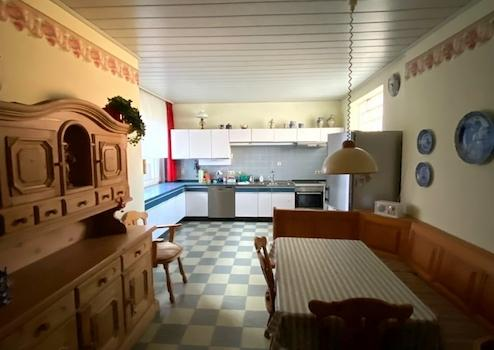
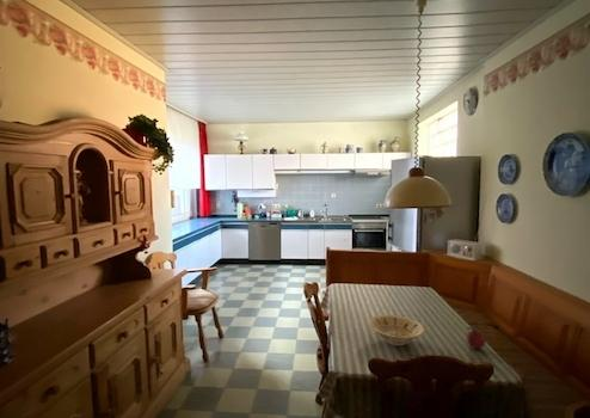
+ fruit (474, 337)
+ bowl (395, 332)
